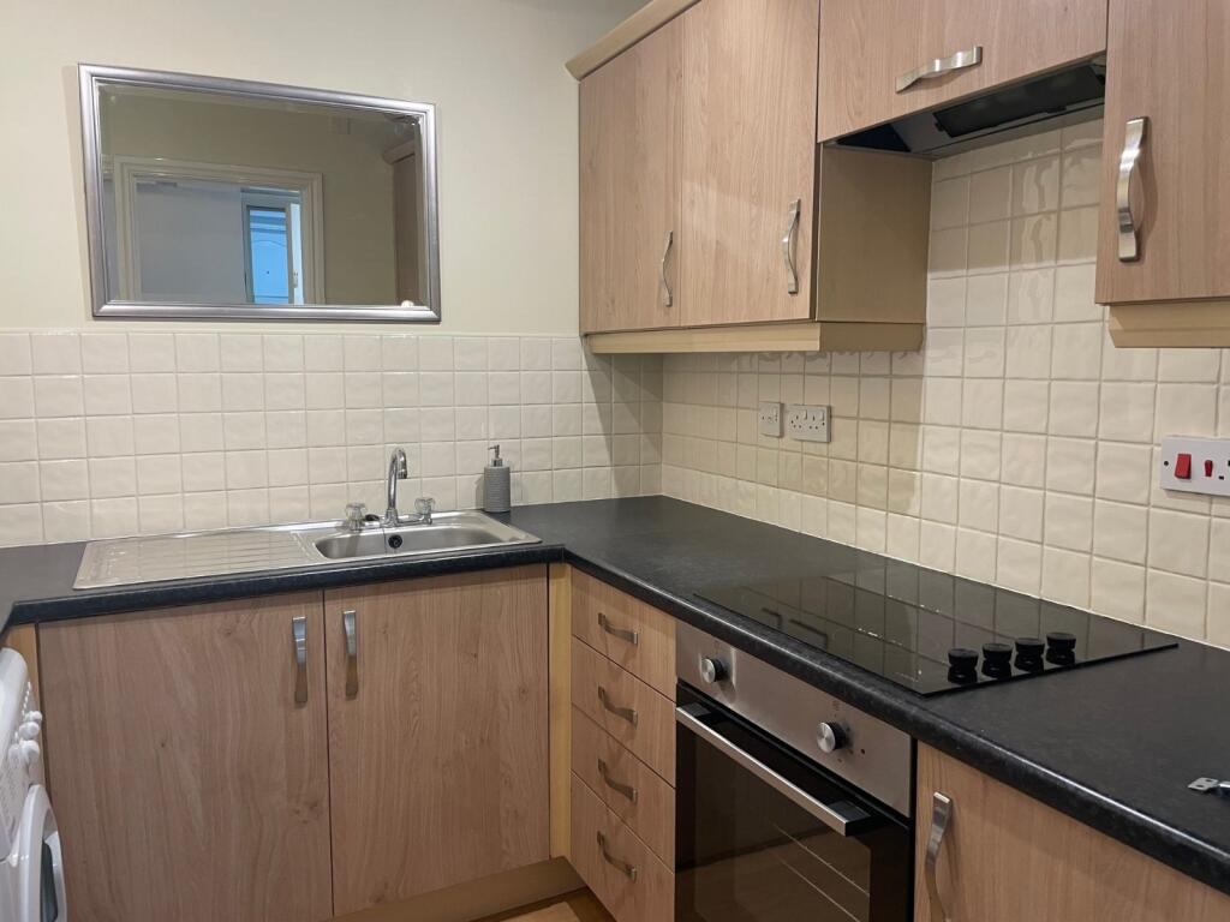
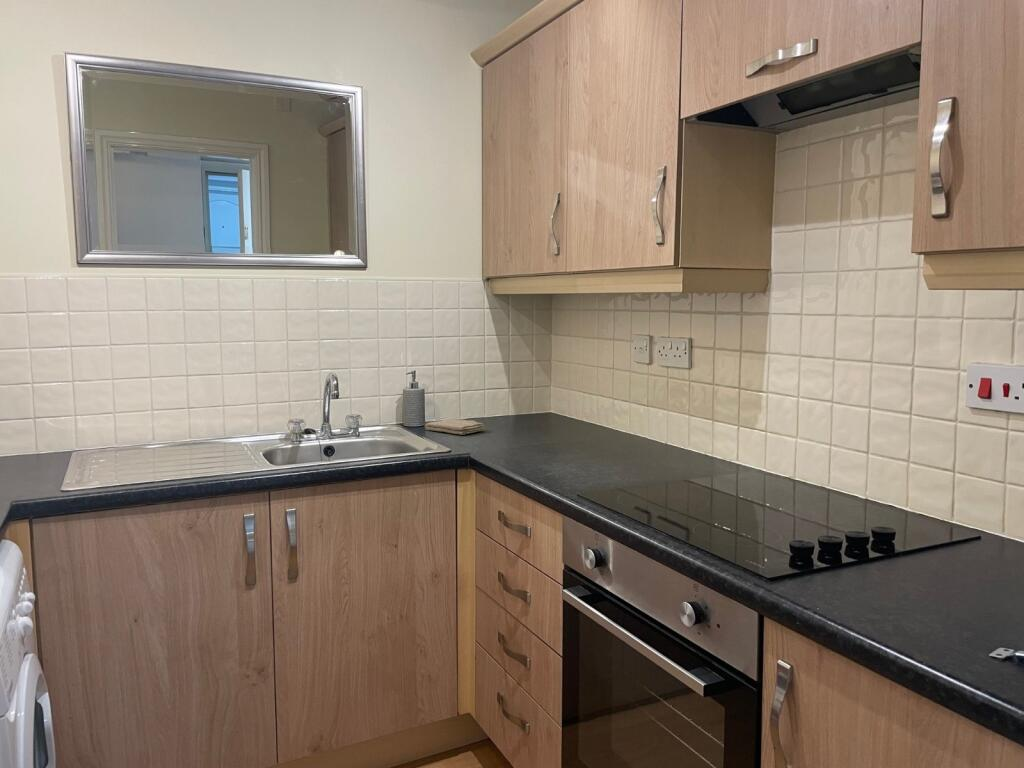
+ washcloth (455, 425)
